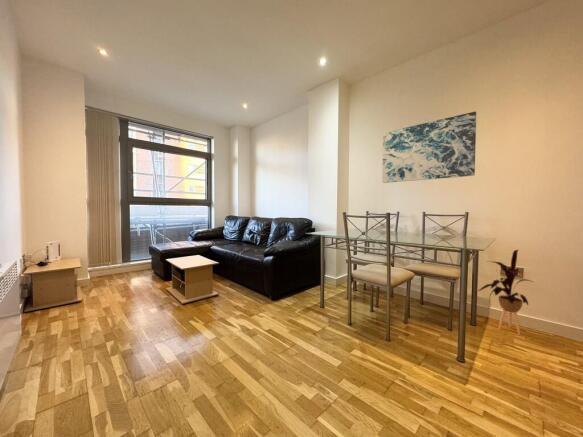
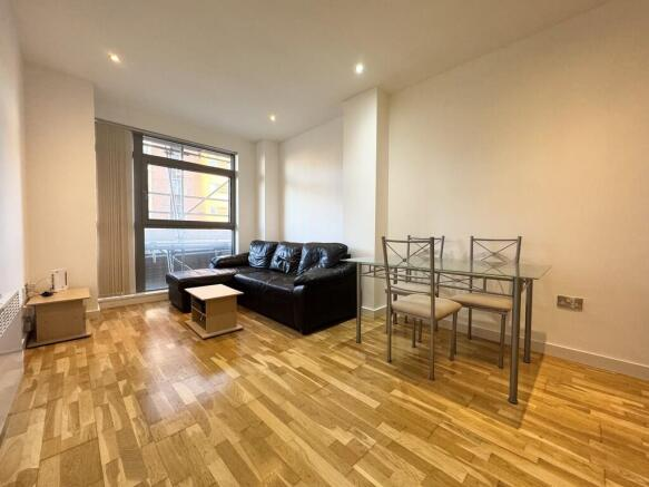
- wall art (423, 151)
- house plant (504, 289)
